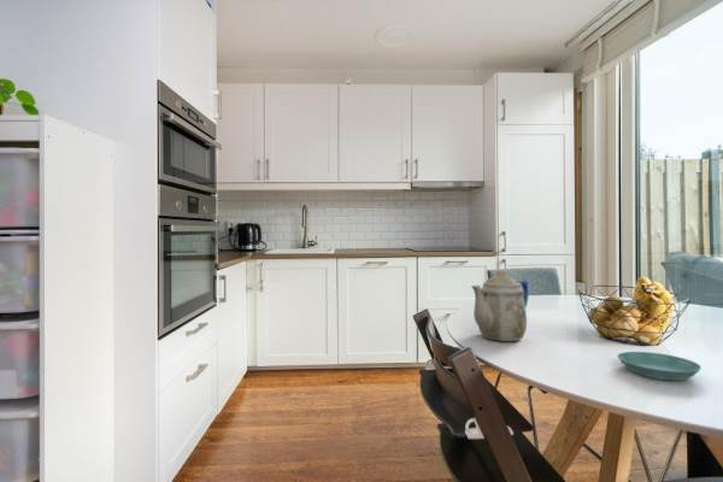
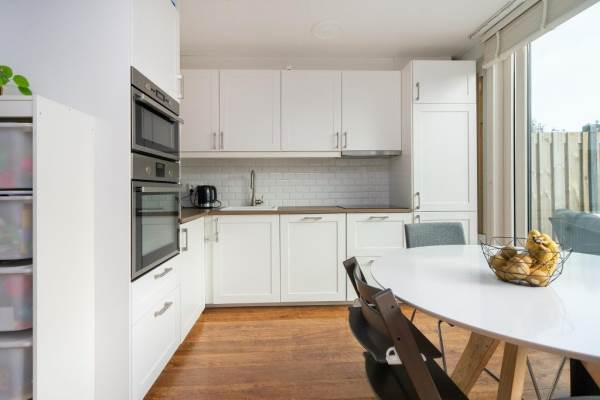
- saucer (657, 366)
- teapot (501, 302)
